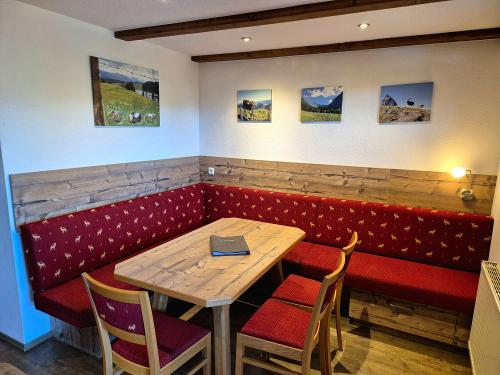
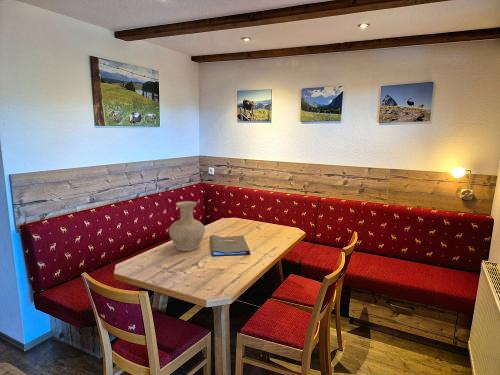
+ vase (186, 225)
